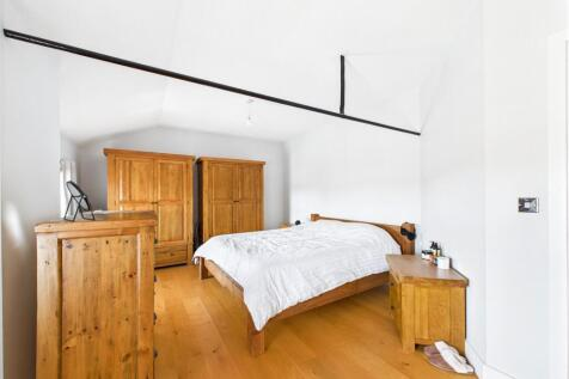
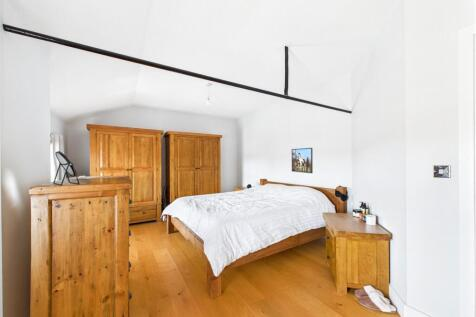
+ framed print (301, 160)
